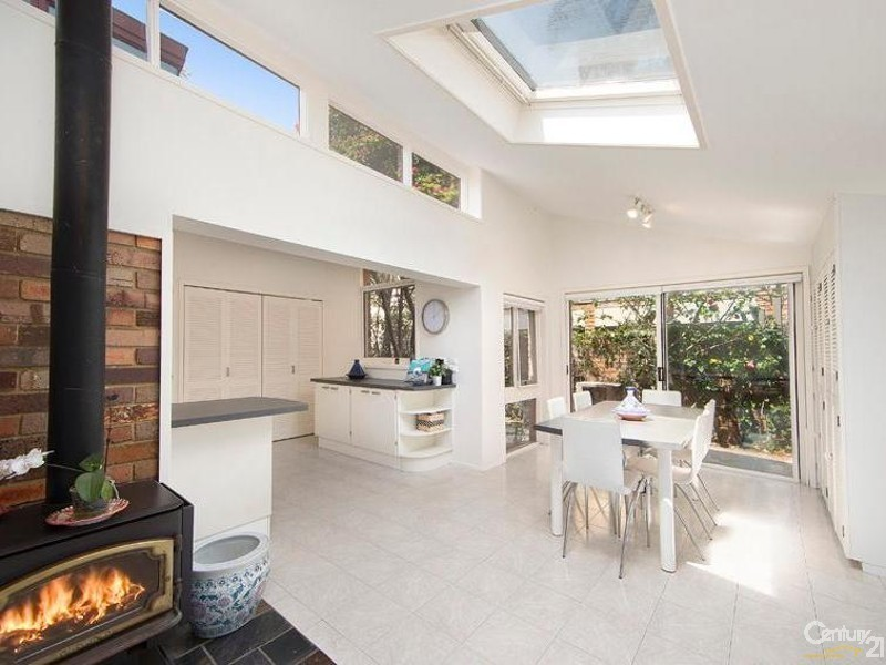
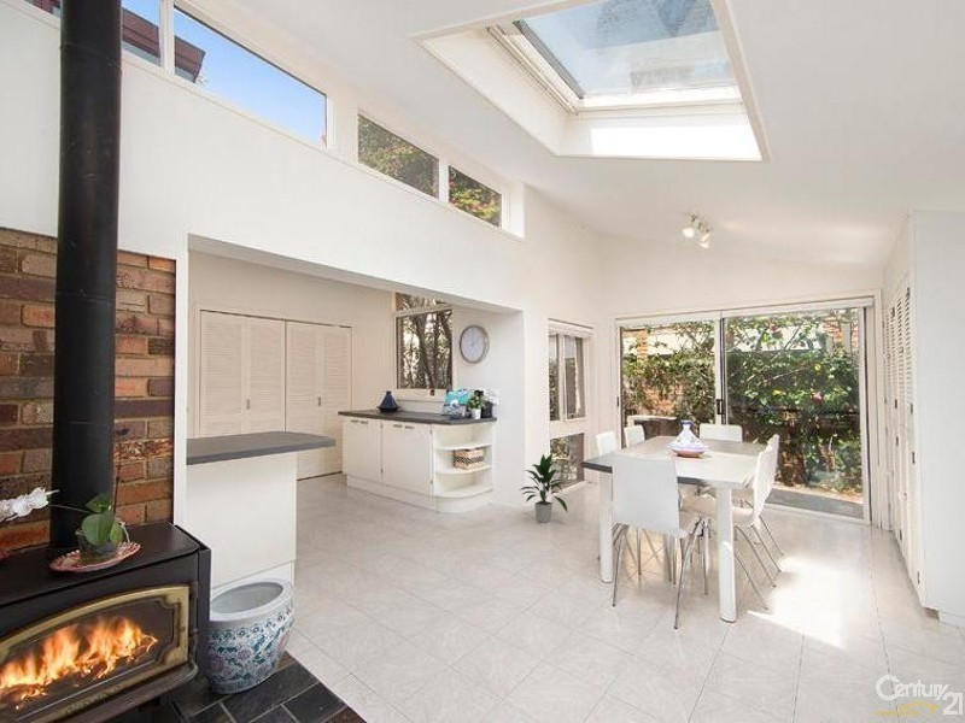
+ indoor plant (544, 488)
